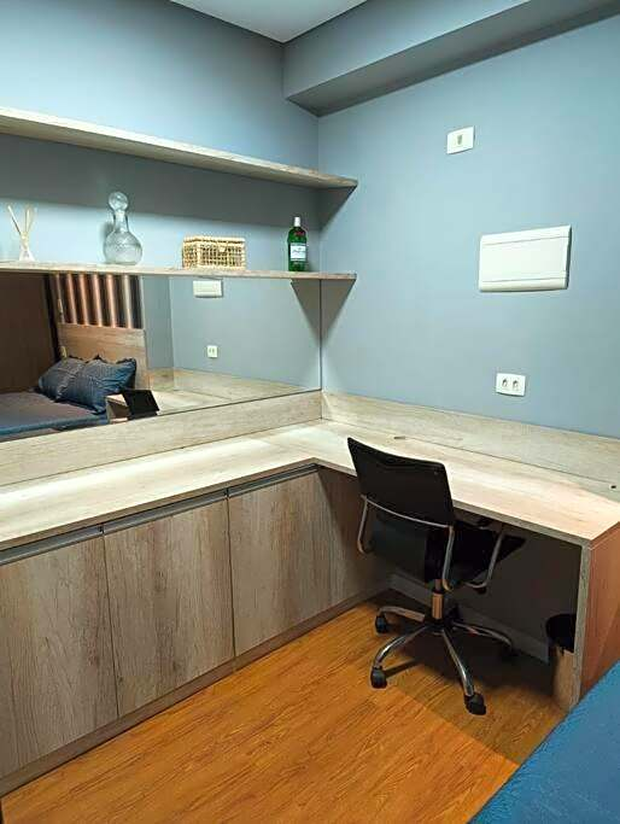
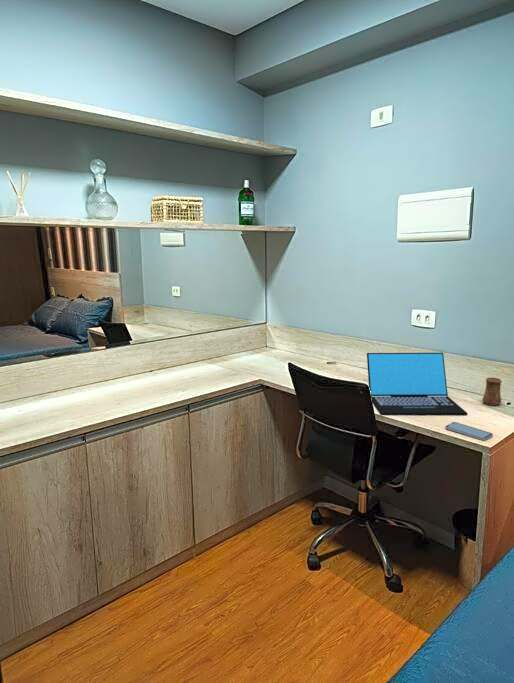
+ laptop (413, 381)
+ smartphone (468, 430)
+ cup (492, 391)
